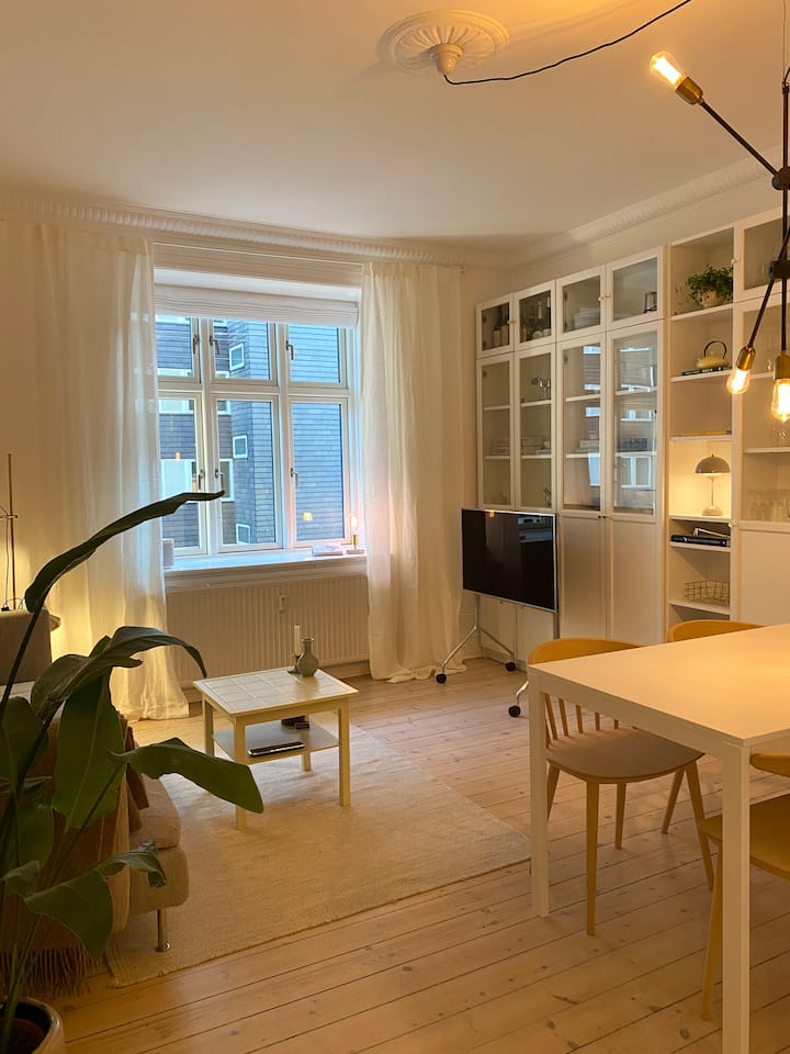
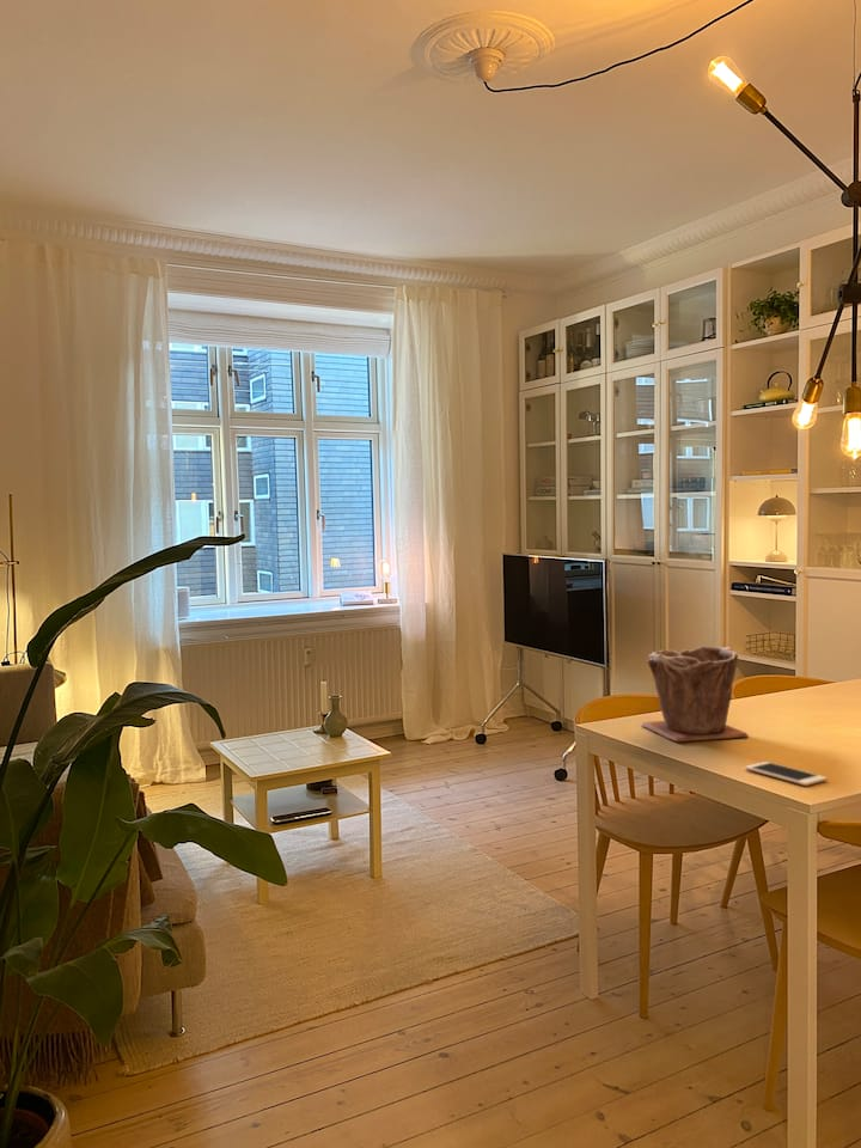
+ cell phone (784, 773)
+ plant pot (692, 690)
